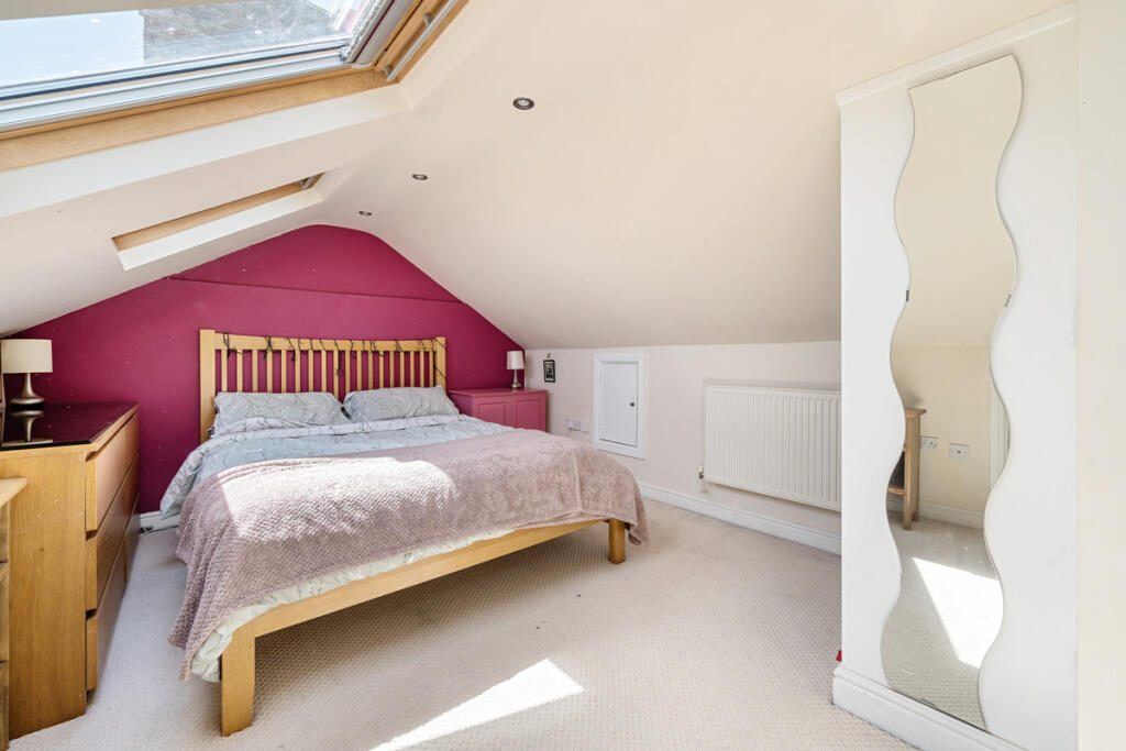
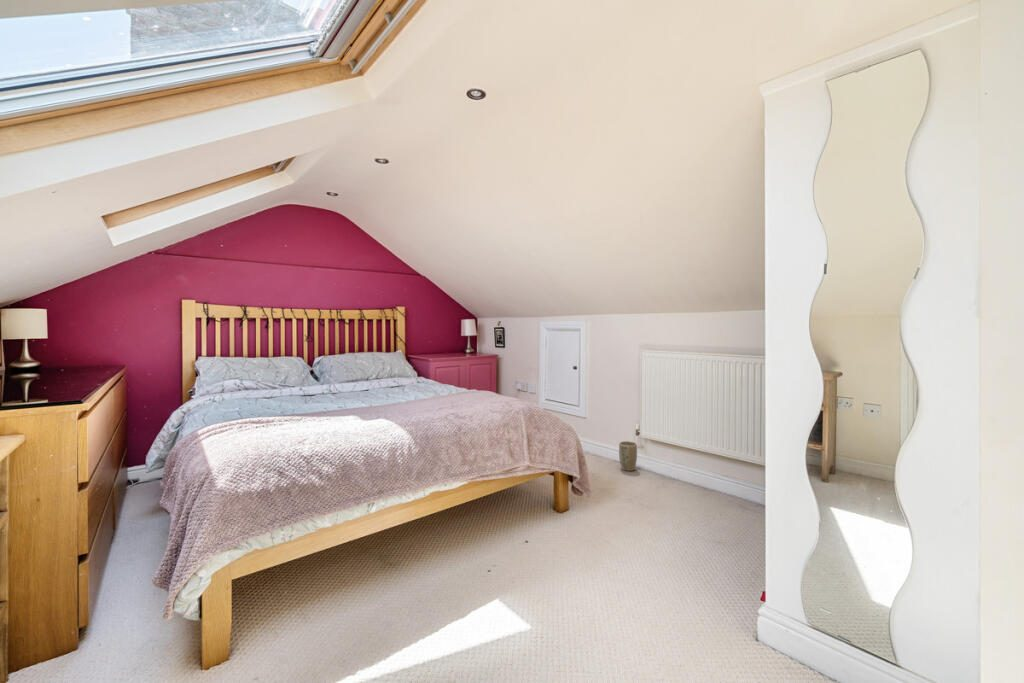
+ plant pot (628, 456)
